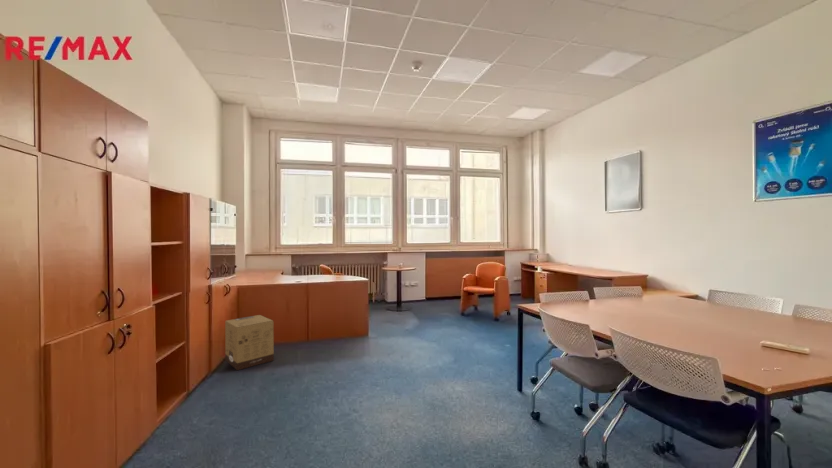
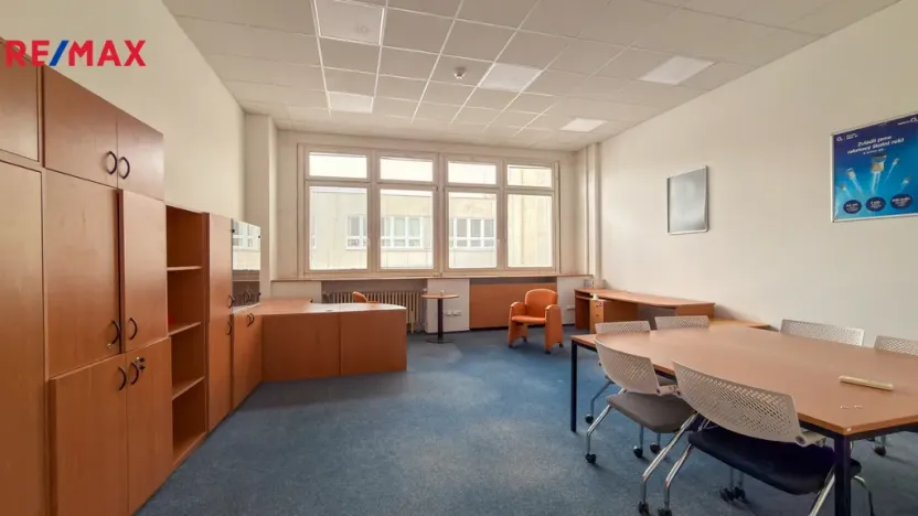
- cardboard box (249, 340)
